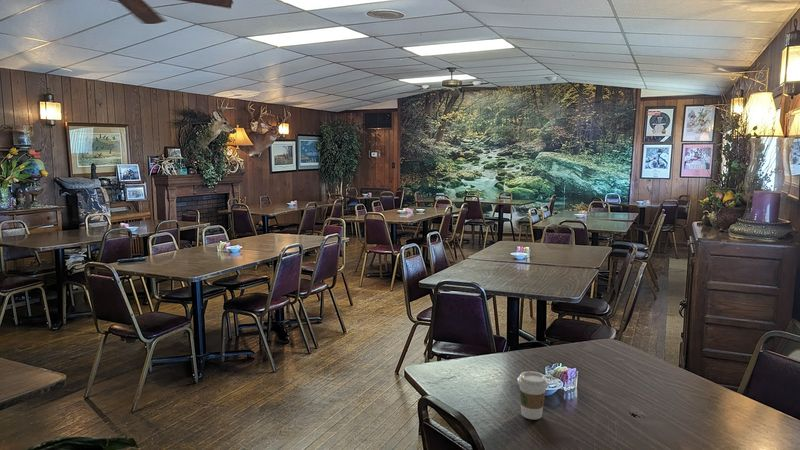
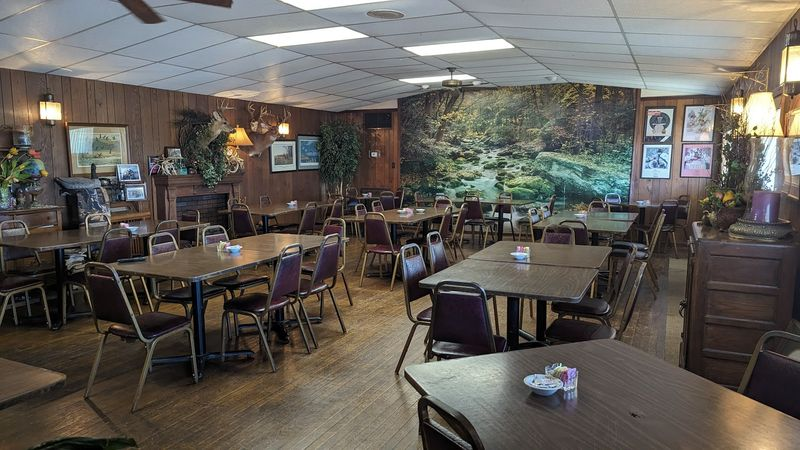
- coffee cup (532, 395)
